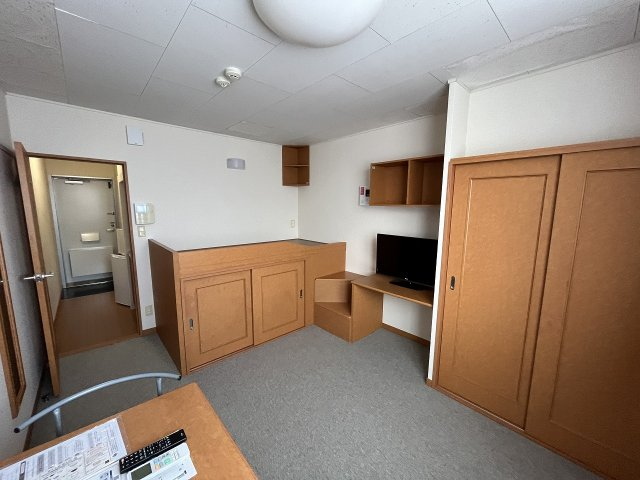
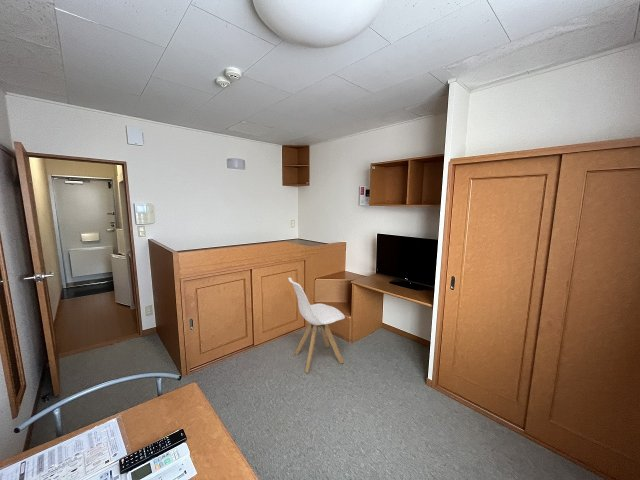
+ bar stool (316, 318)
